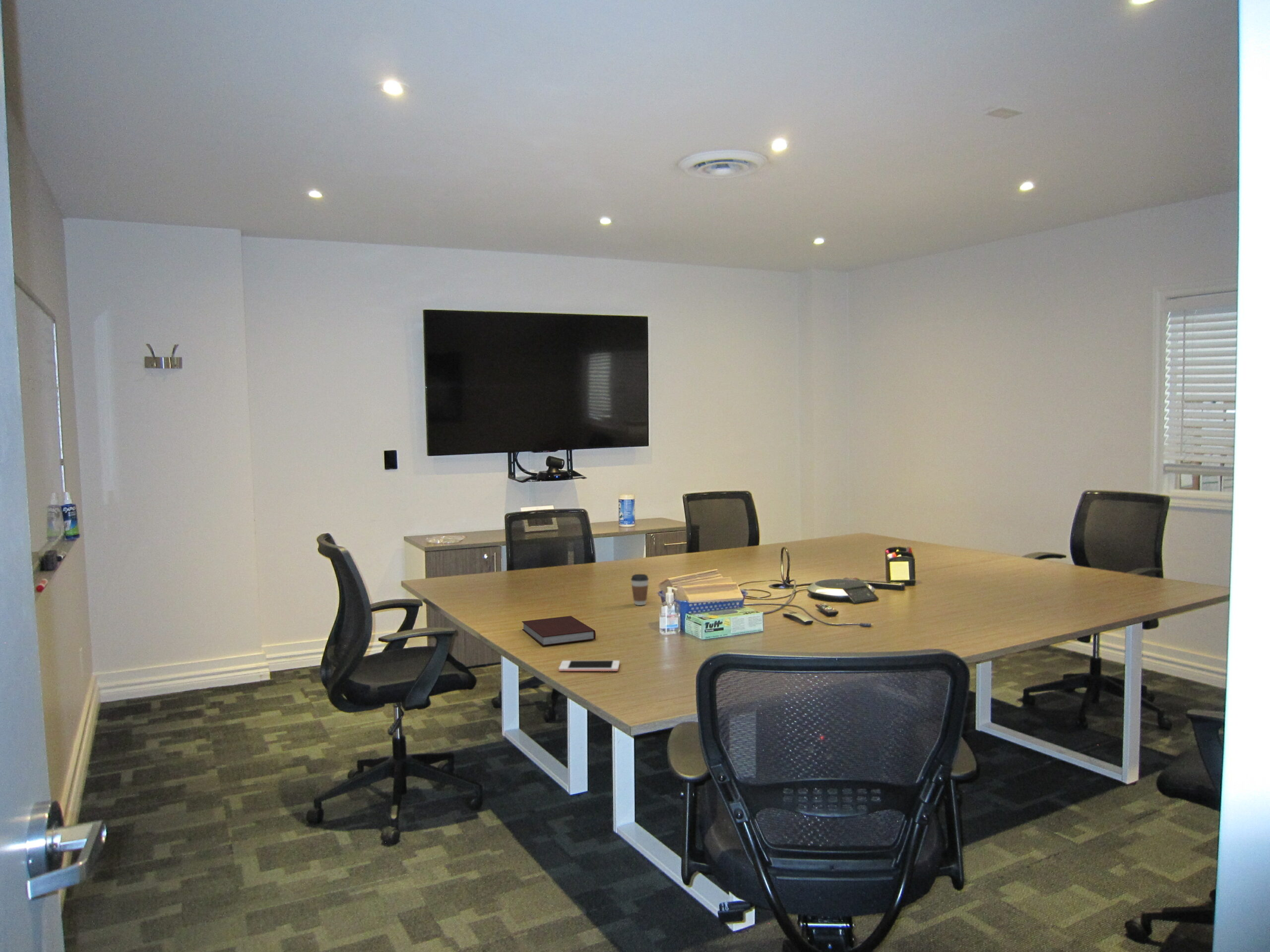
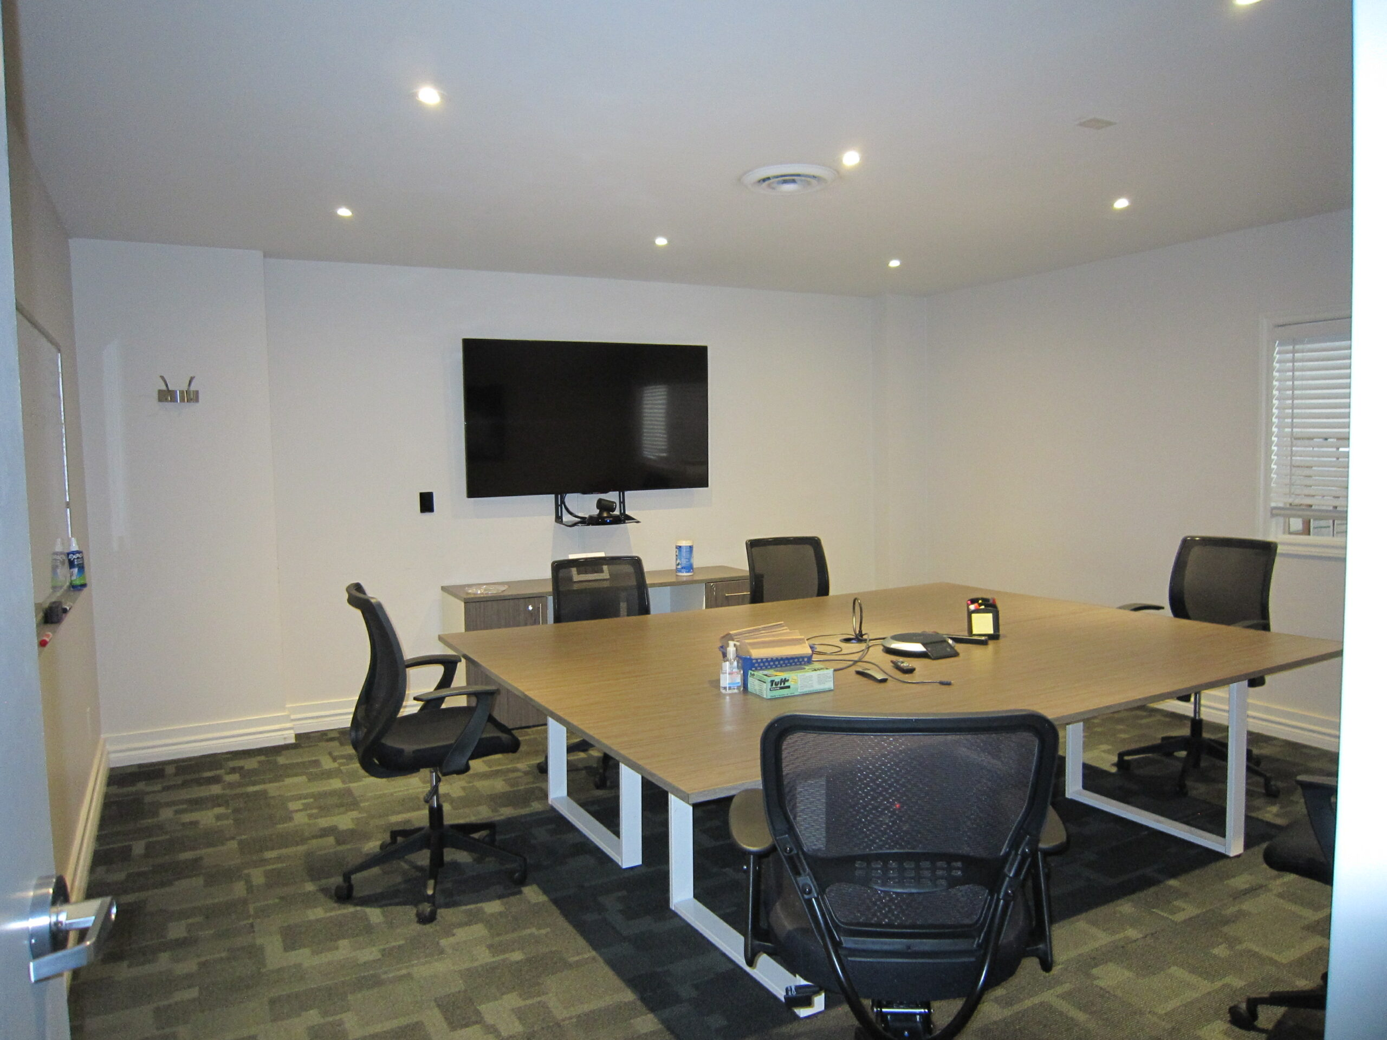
- coffee cup (640, 590)
- cell phone (589, 665)
- notebook (558, 630)
